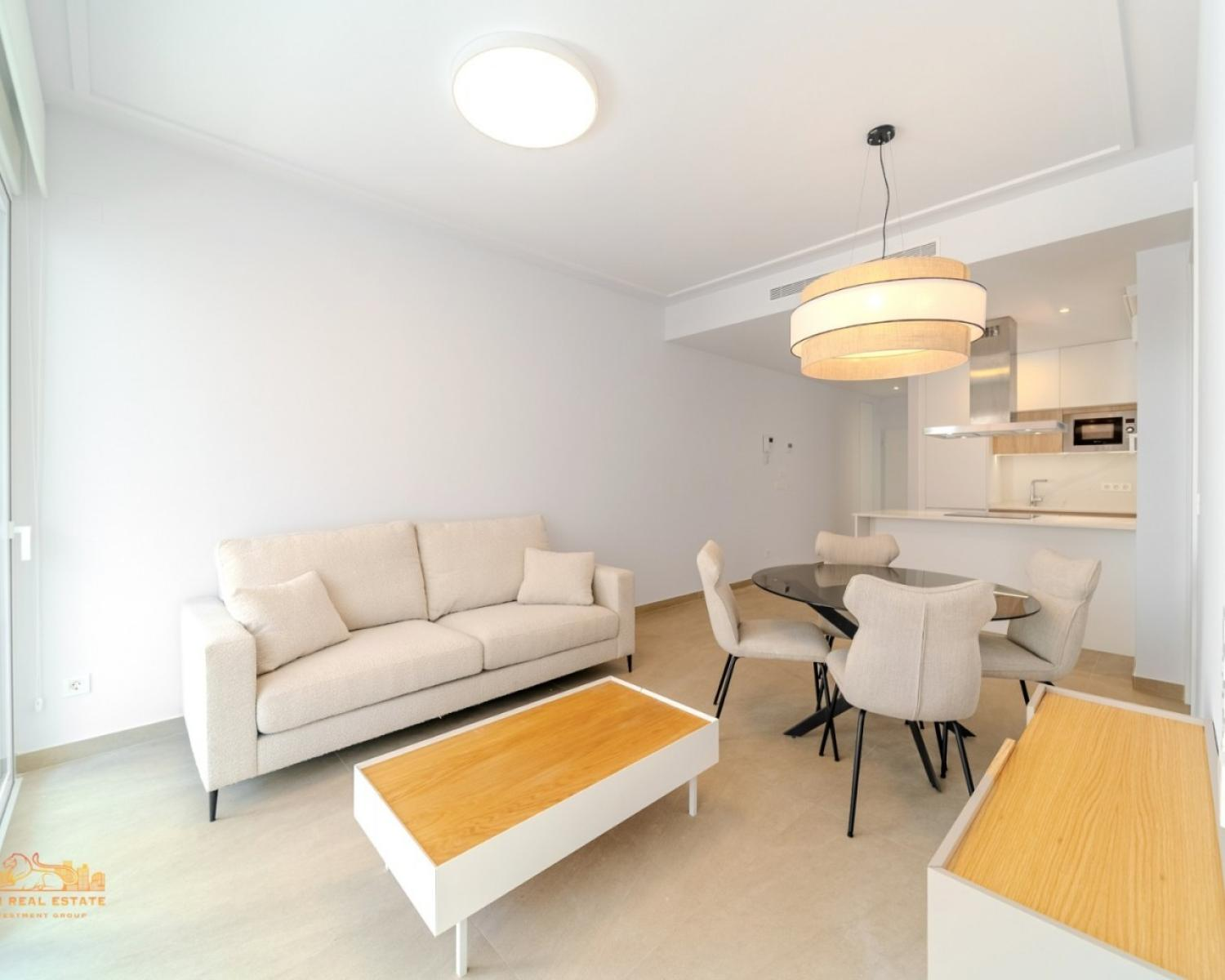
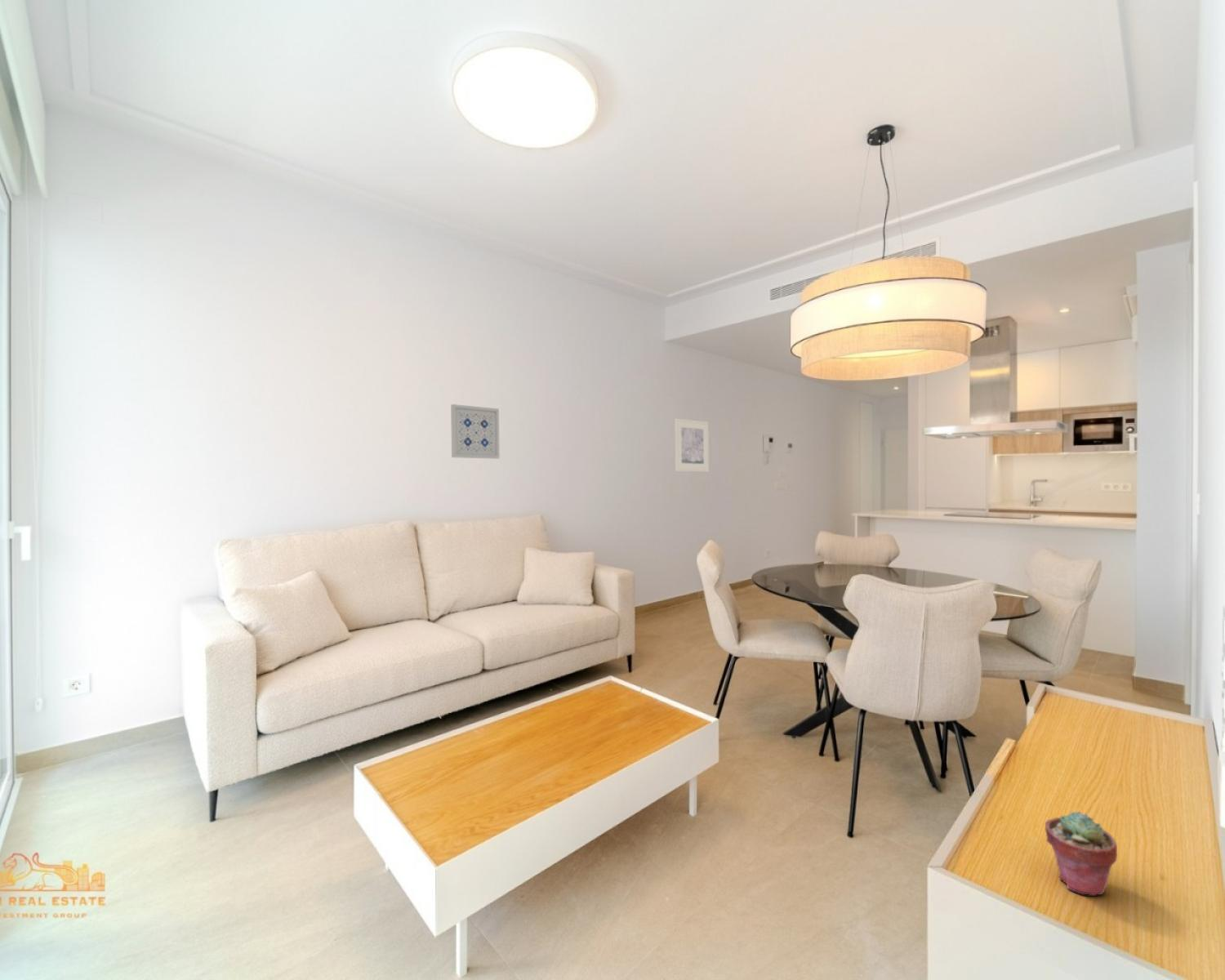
+ potted succulent (1080, 848)
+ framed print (692, 446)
+ wall art (475, 432)
